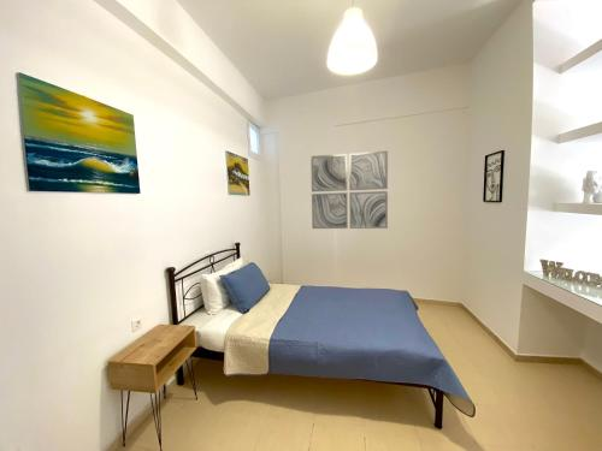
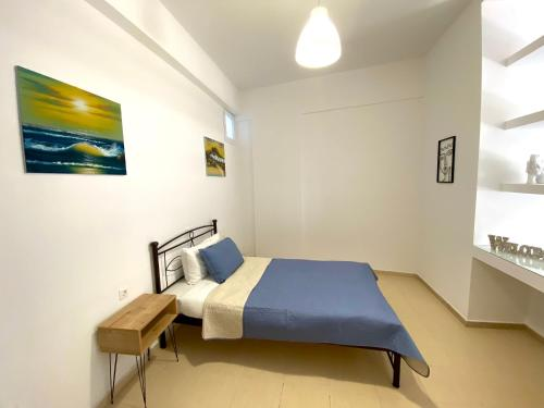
- wall art (347, 192)
